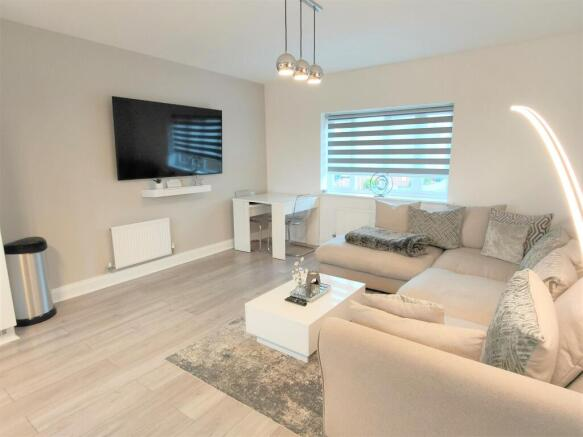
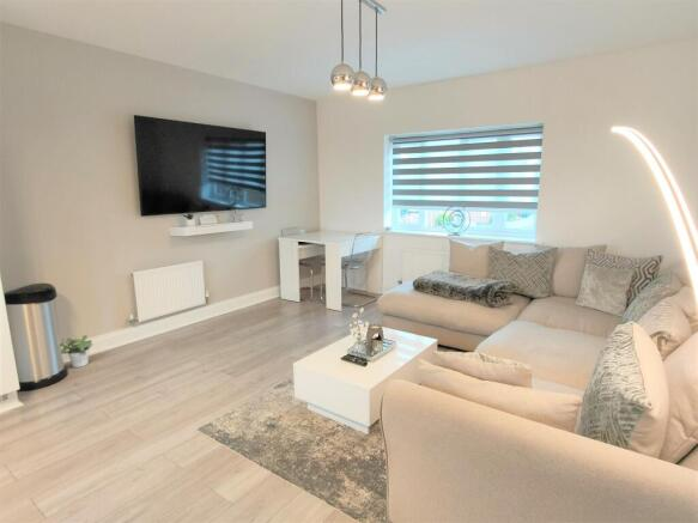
+ potted plant (75, 351)
